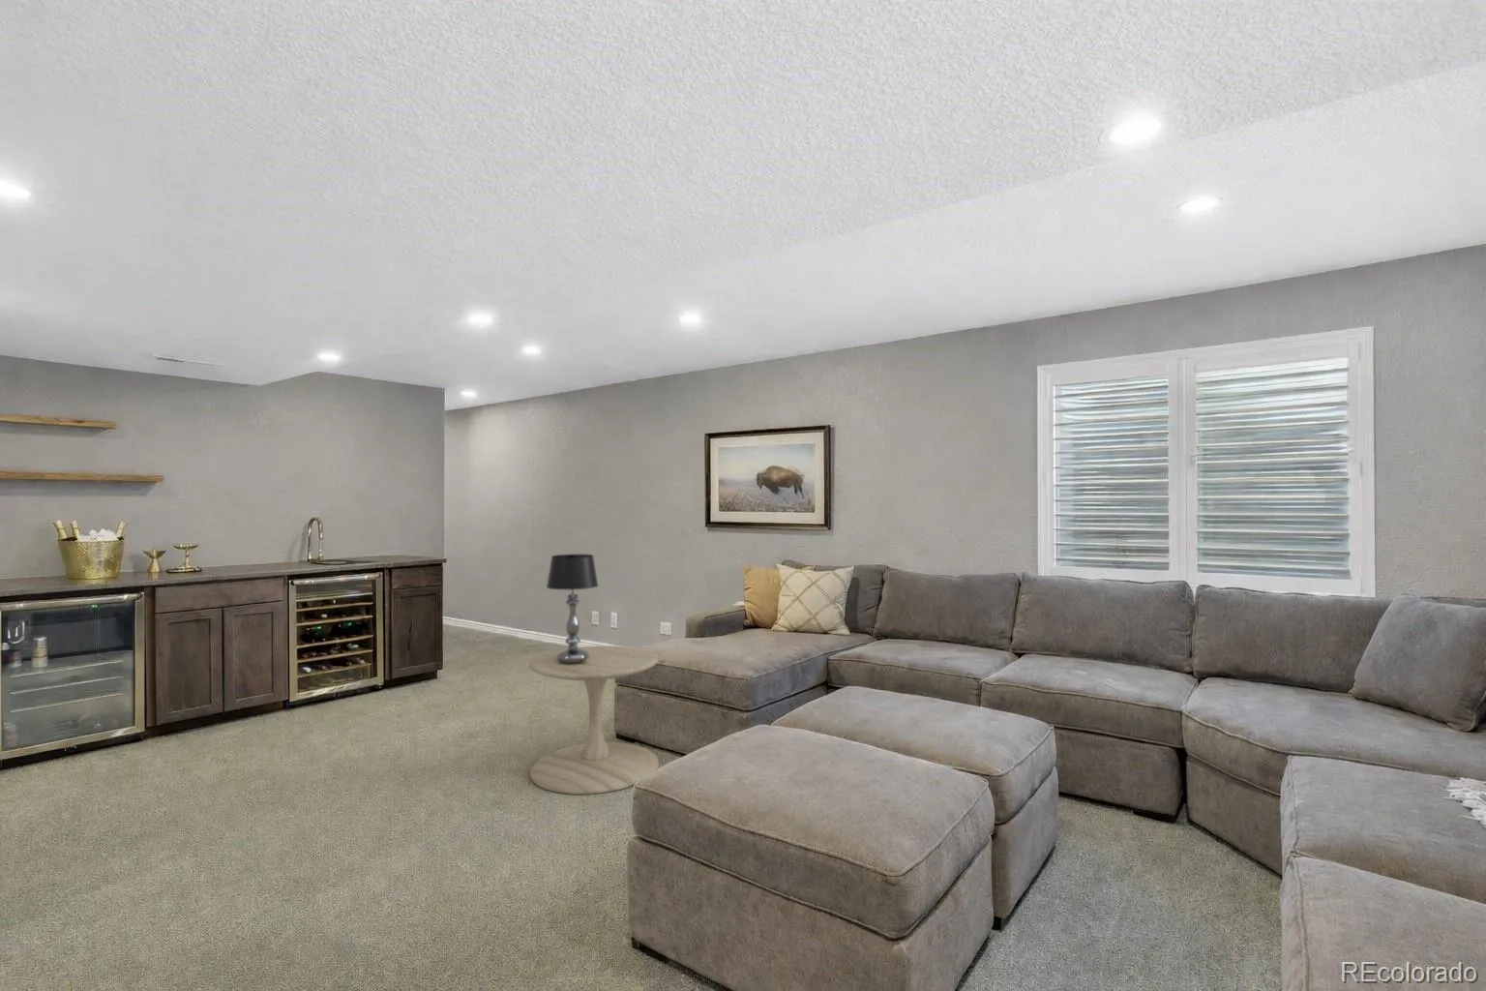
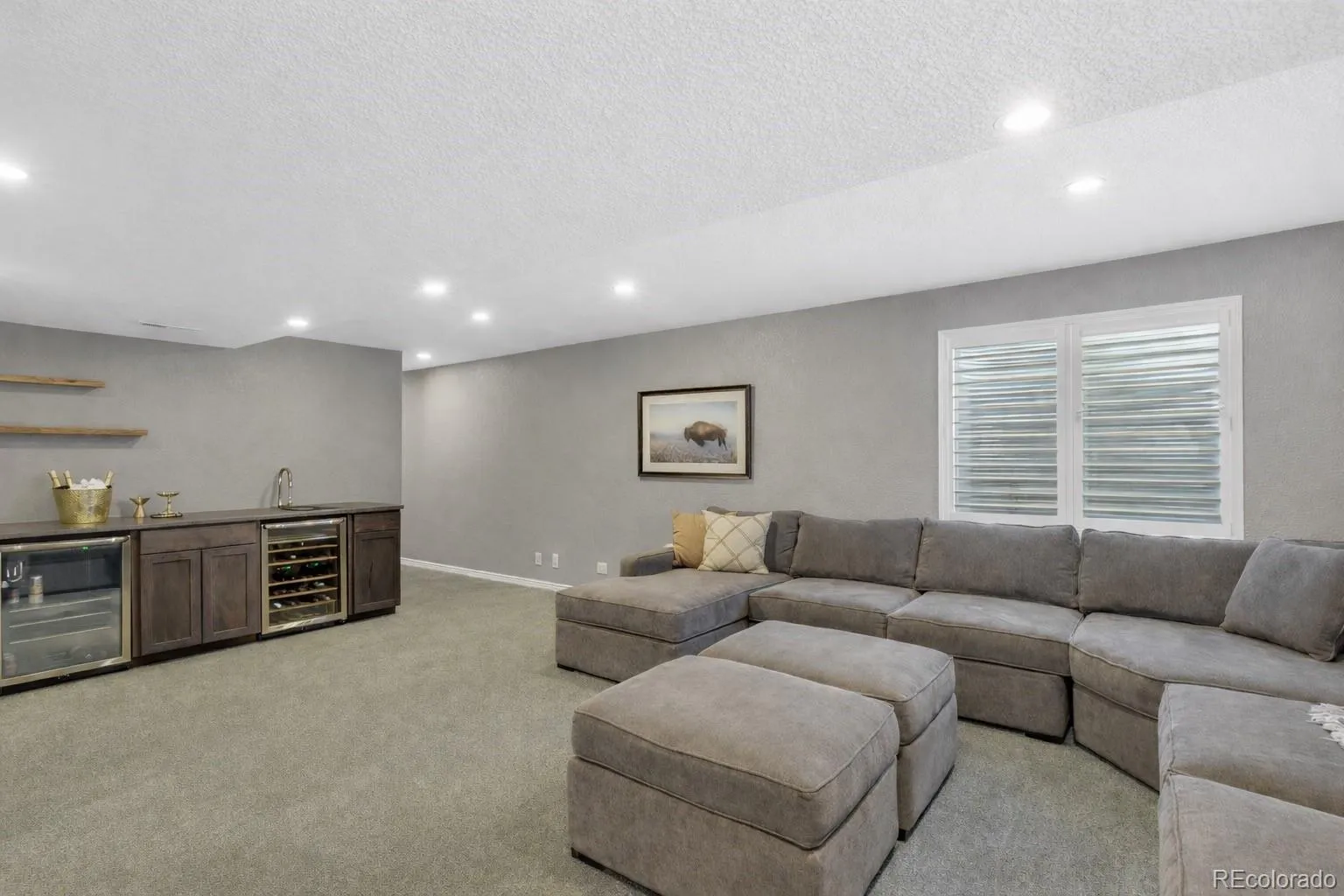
- side table (595, 713)
- table lamp (572, 605)
